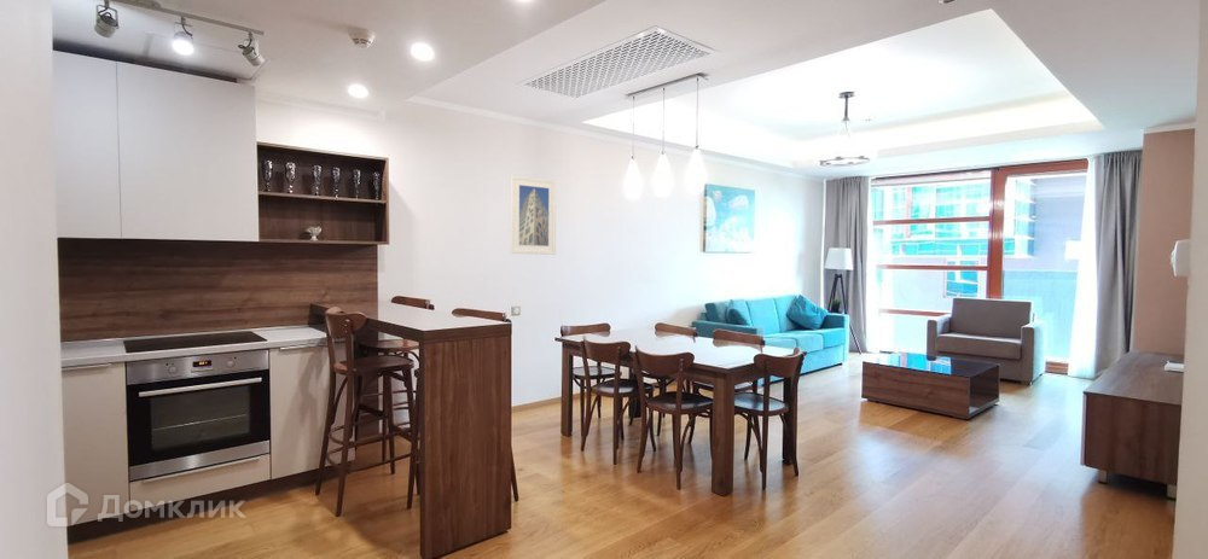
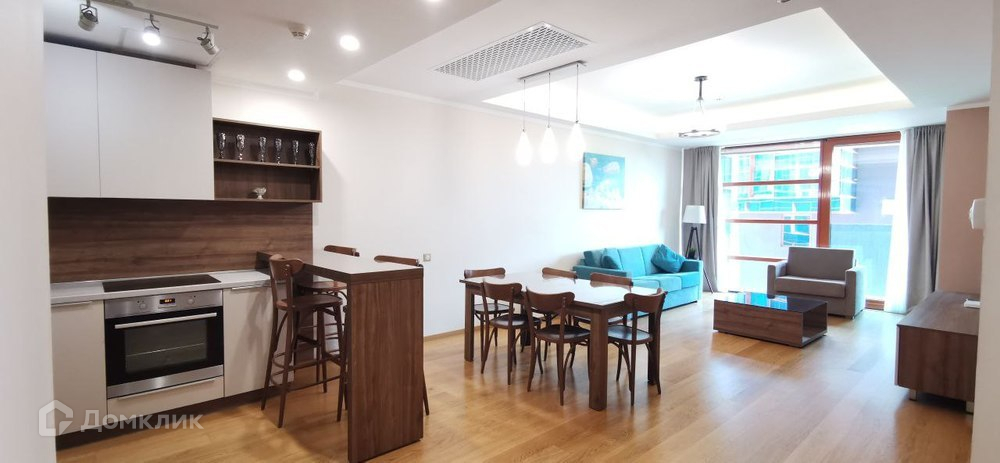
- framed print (533, 216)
